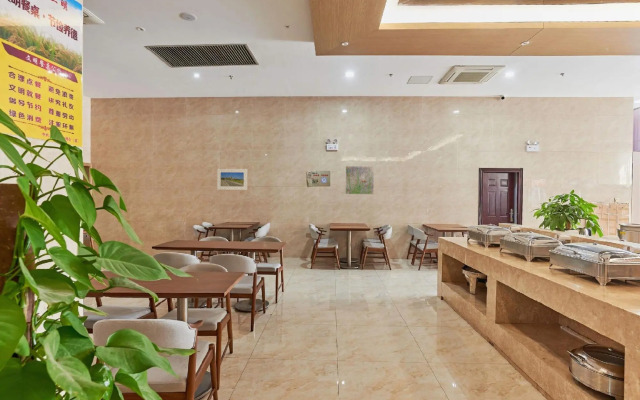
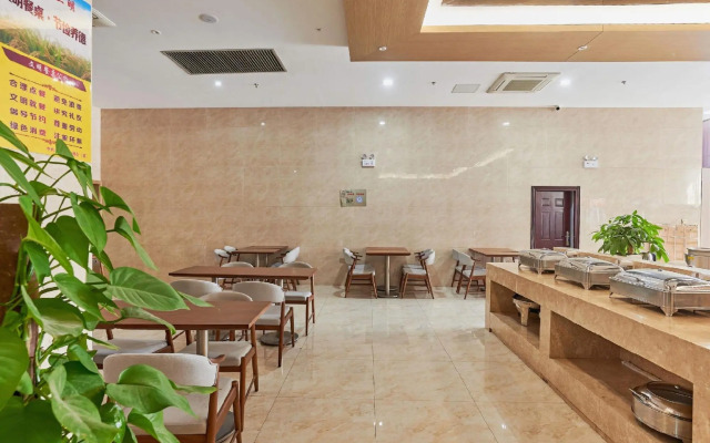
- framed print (359, 180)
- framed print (232, 179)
